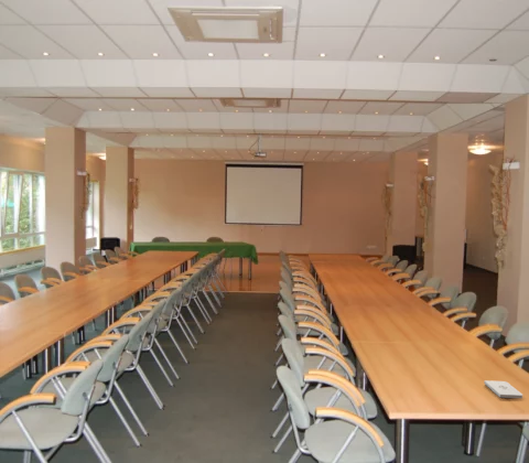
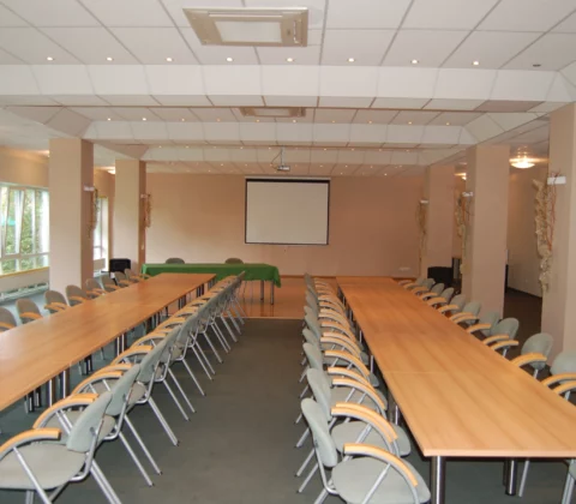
- notepad (503, 388)
